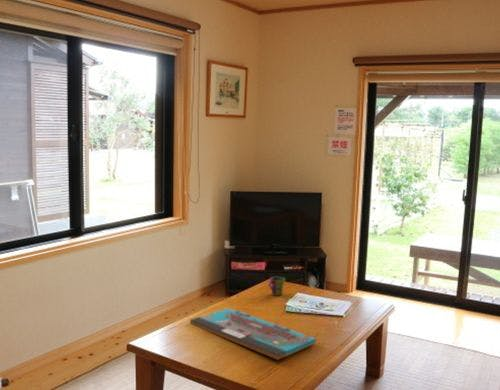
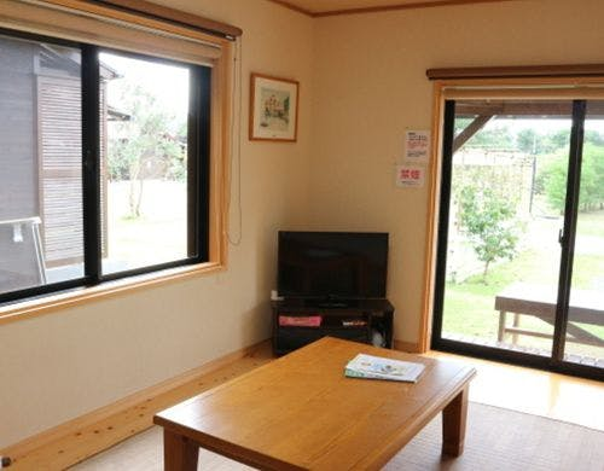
- cup (275, 286)
- board game (250, 329)
